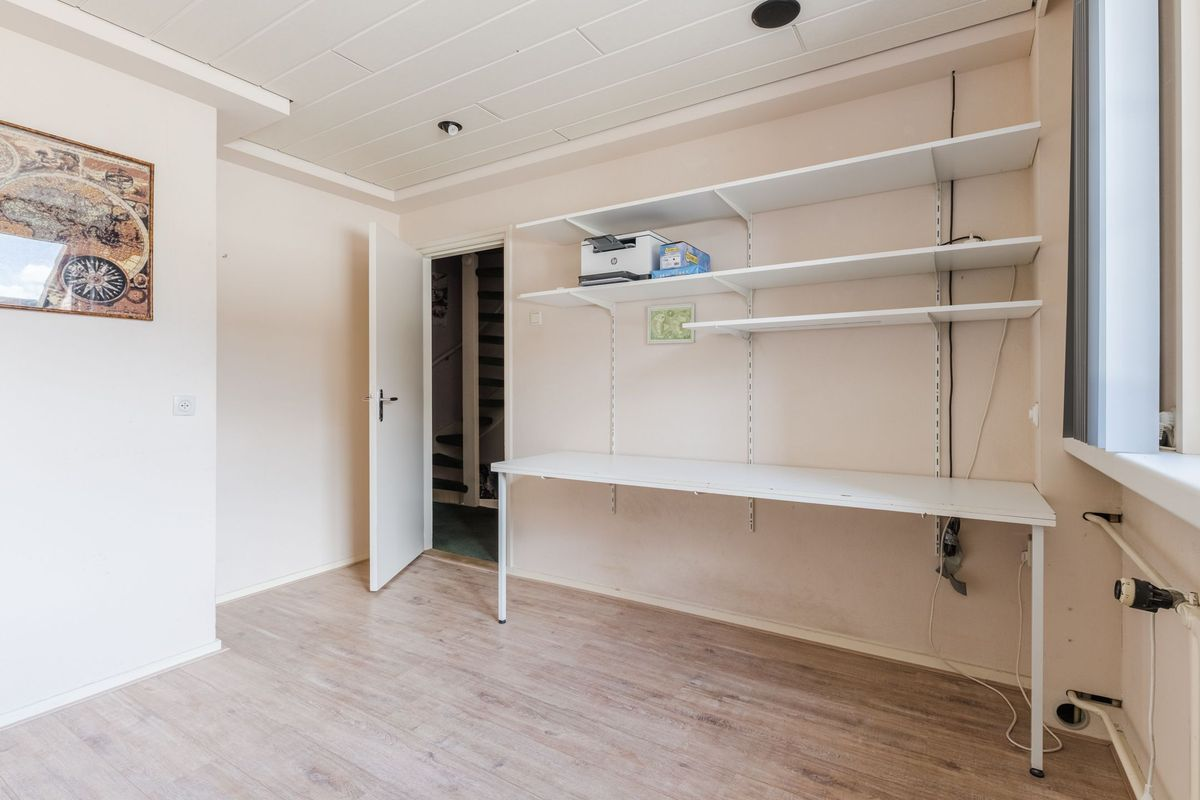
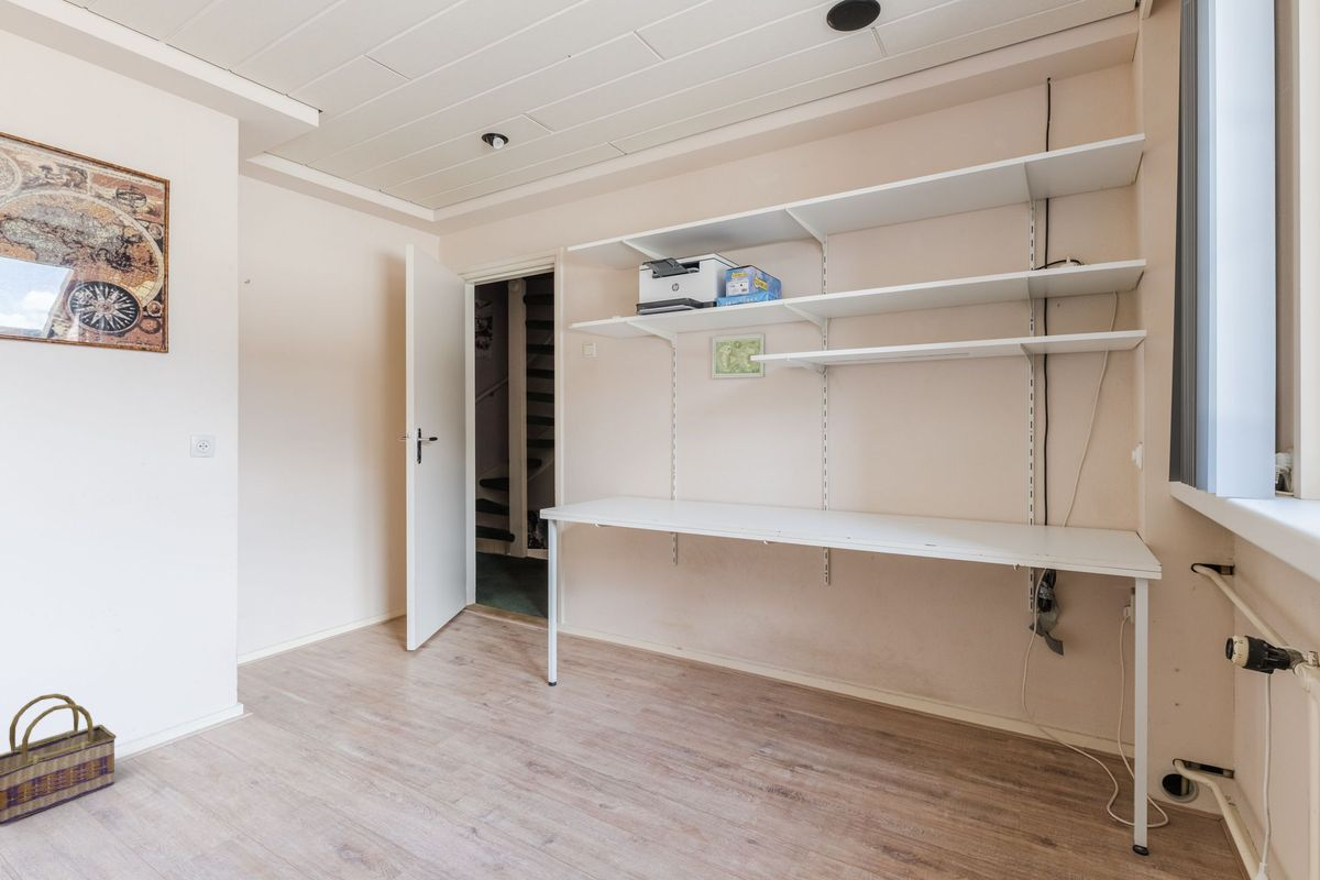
+ basket (53, 748)
